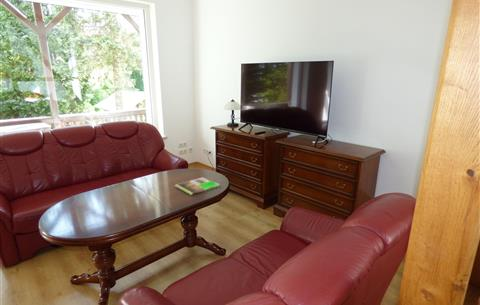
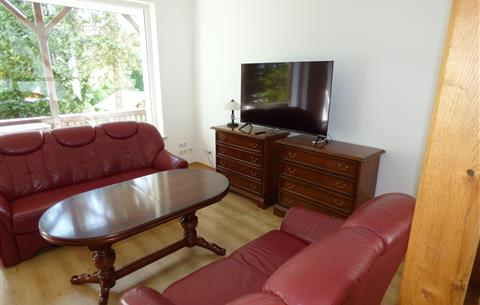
- magazine (197, 185)
